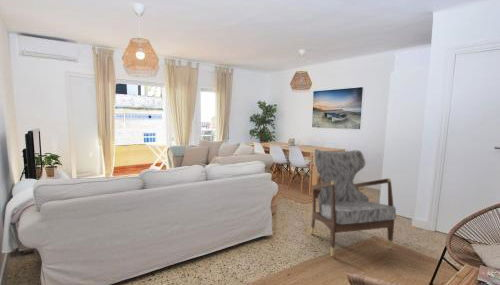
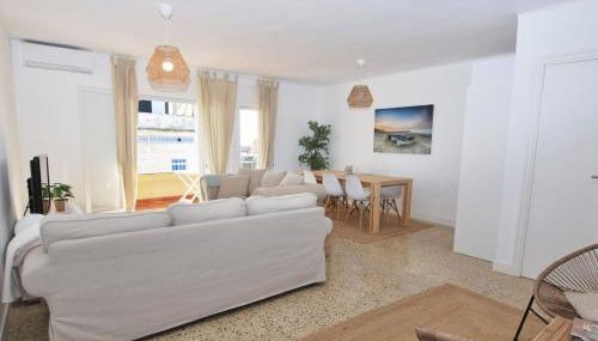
- armchair (349, 197)
